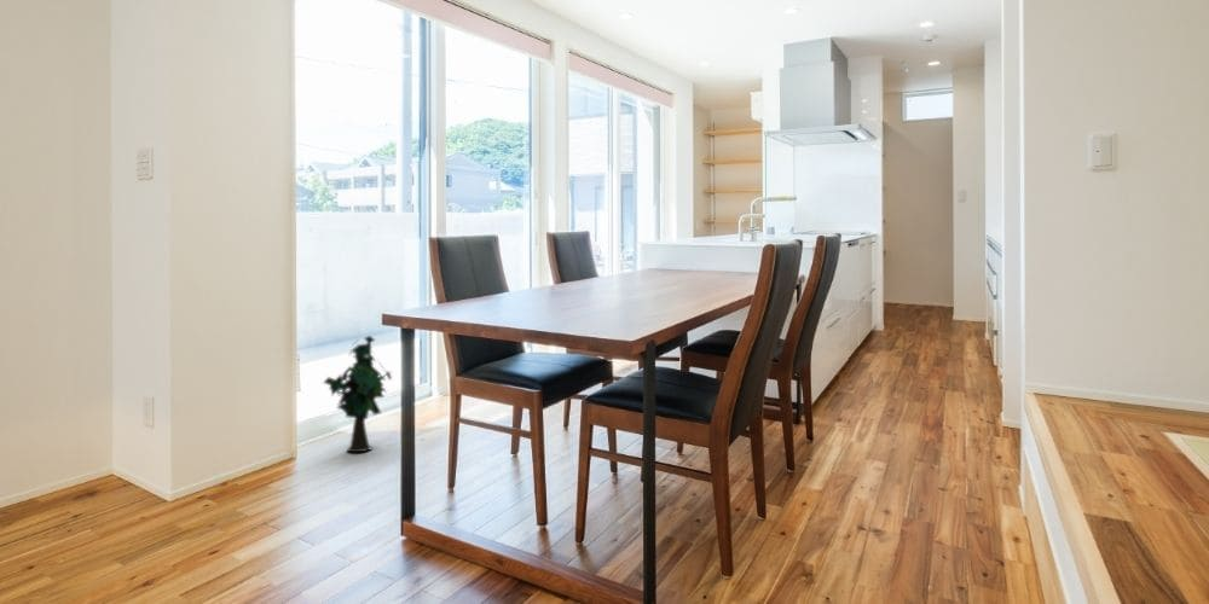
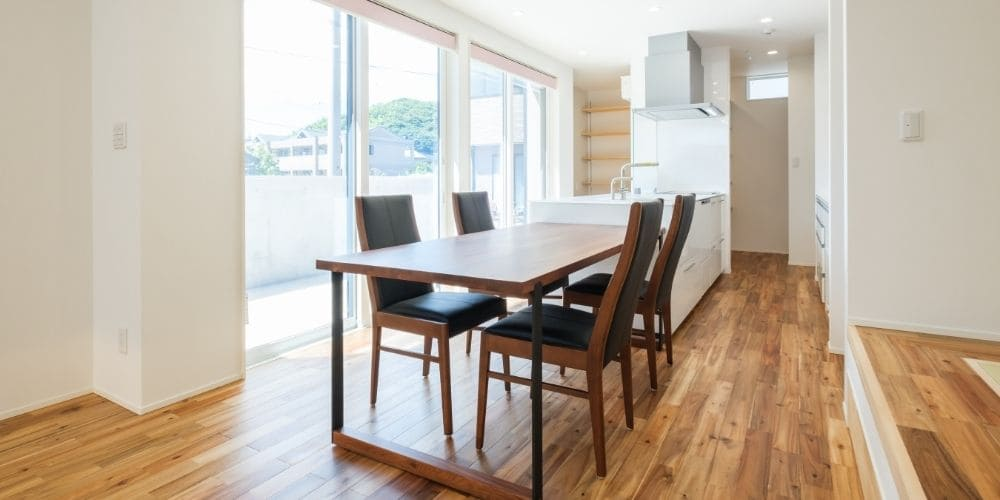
- decorative plant (359, 393)
